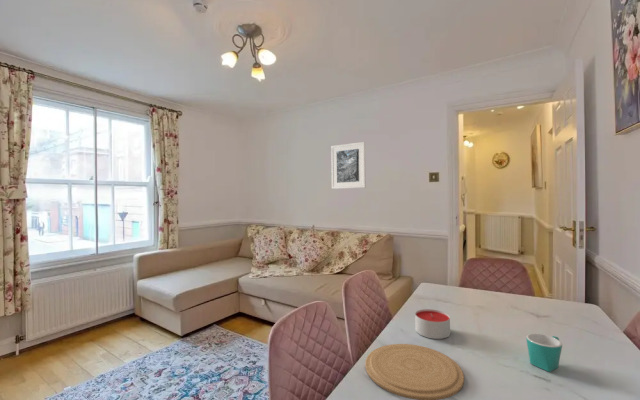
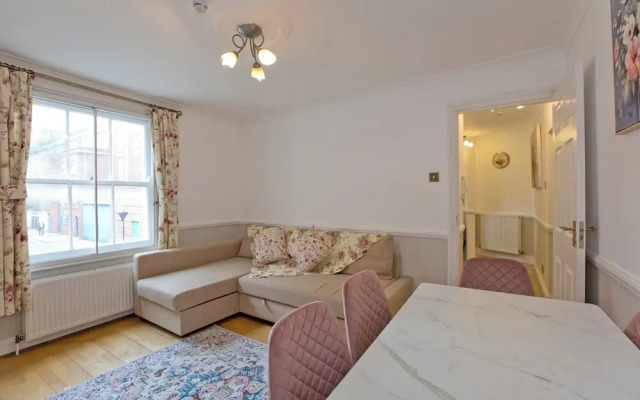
- mug (547, 351)
- plate (412, 366)
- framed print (347, 166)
- candle (432, 322)
